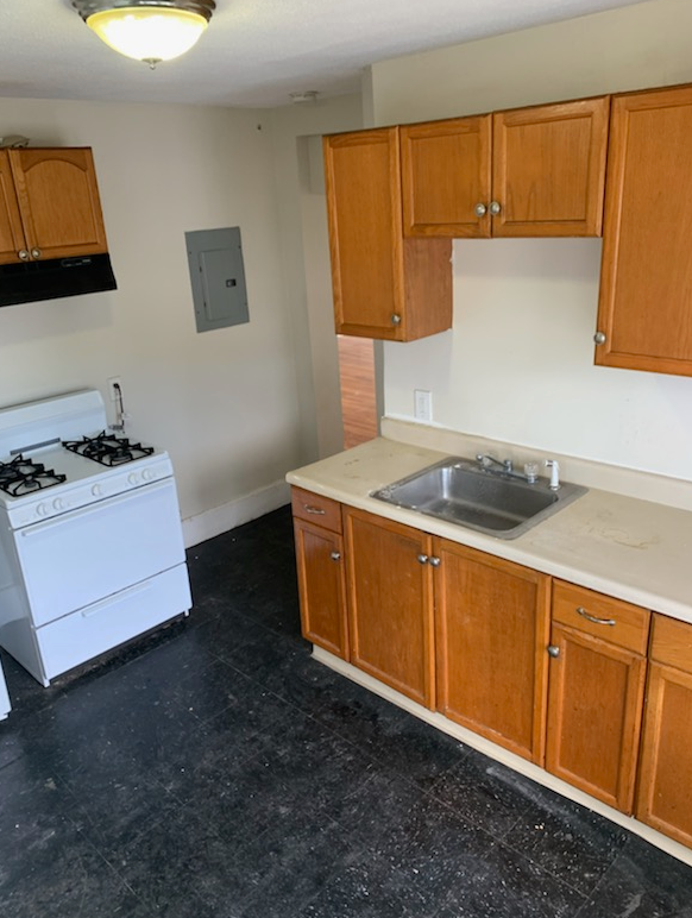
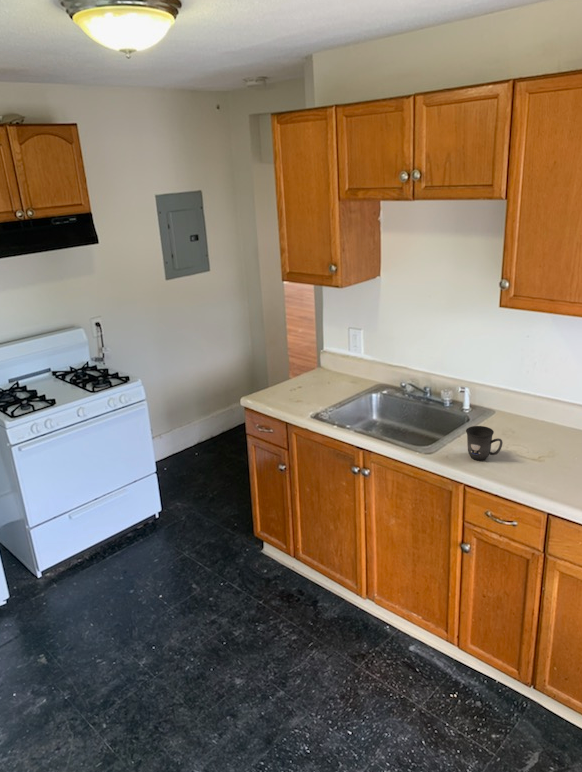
+ mug (484, 444)
